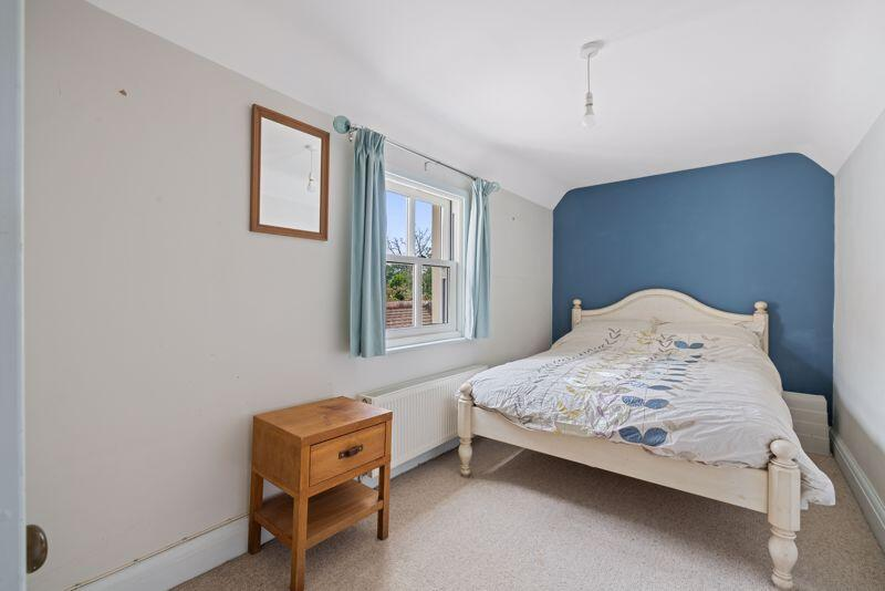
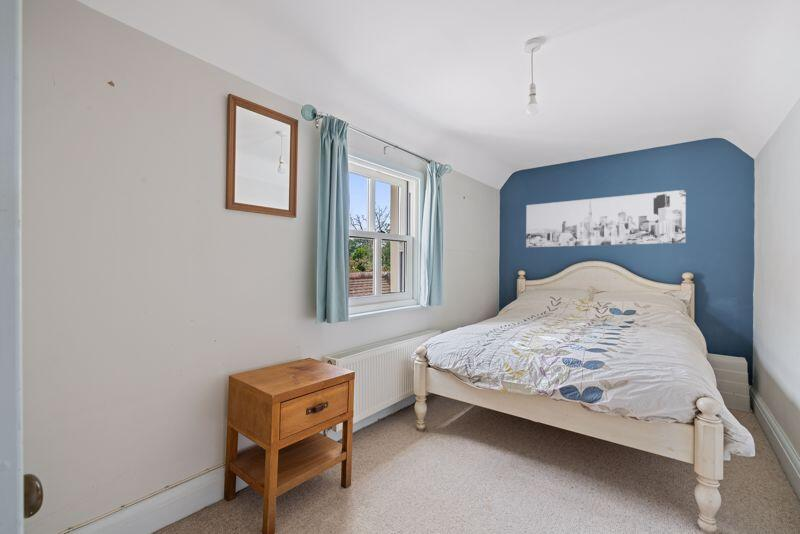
+ wall art (596, 221)
